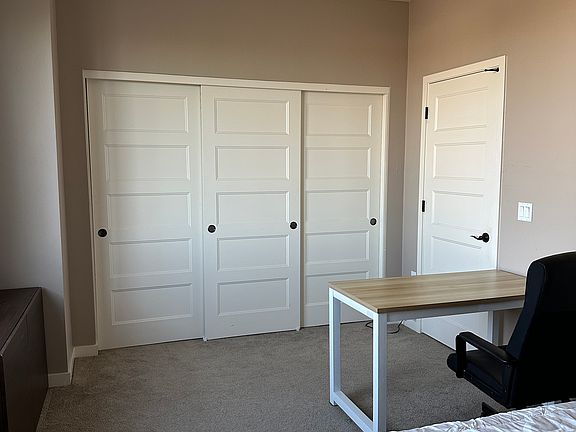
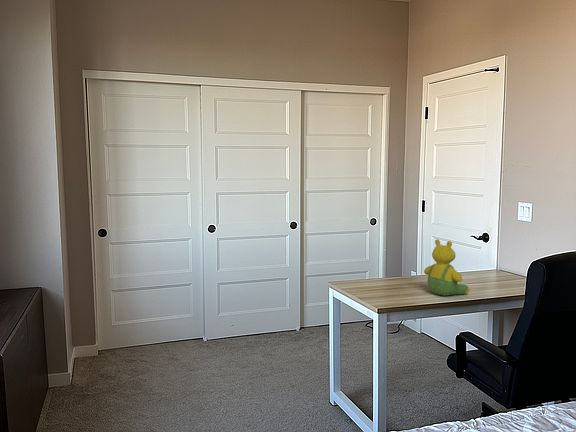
+ teddy bear (448, 266)
